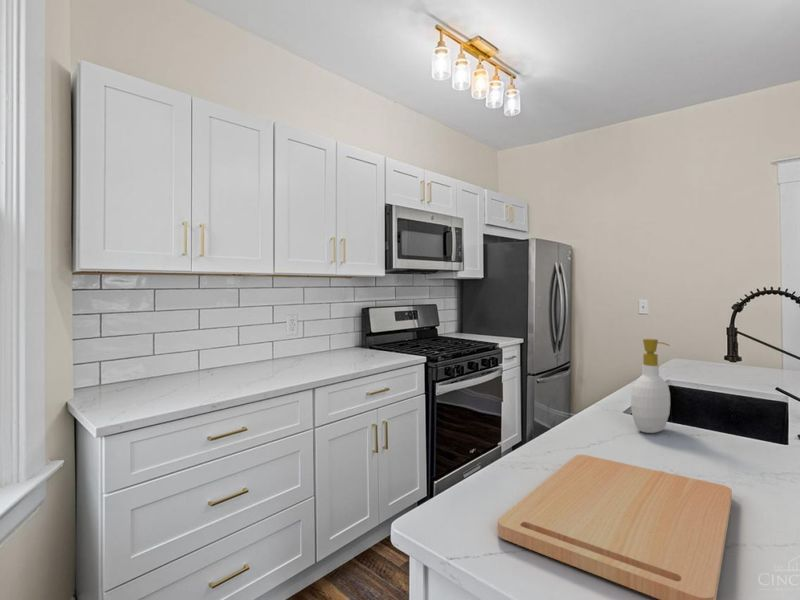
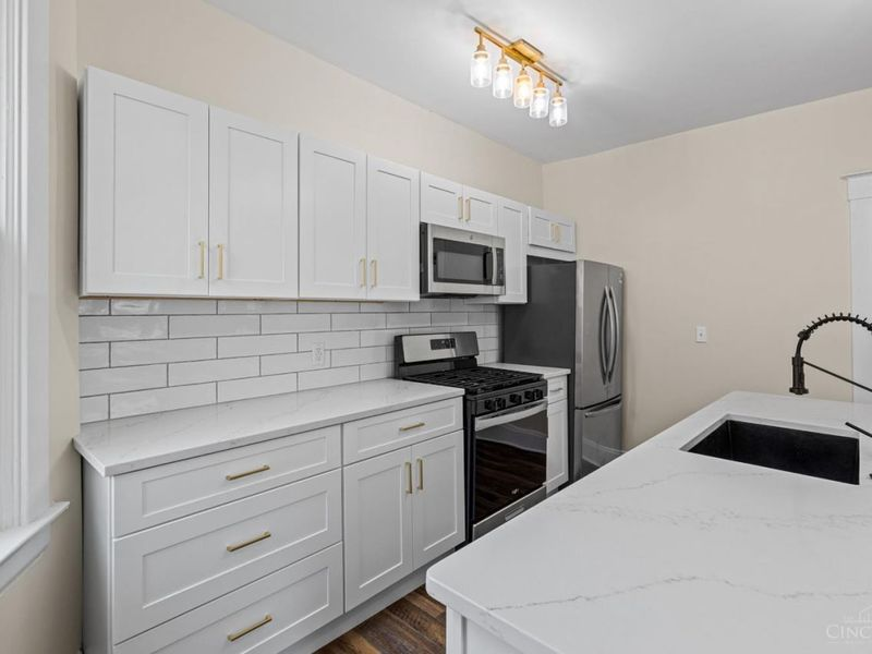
- soap bottle (652, 384)
- cutting board (623, 509)
